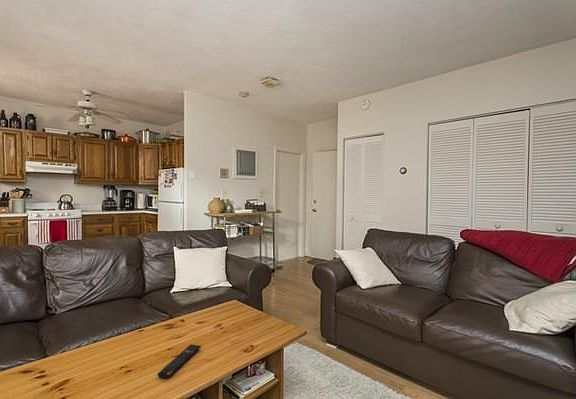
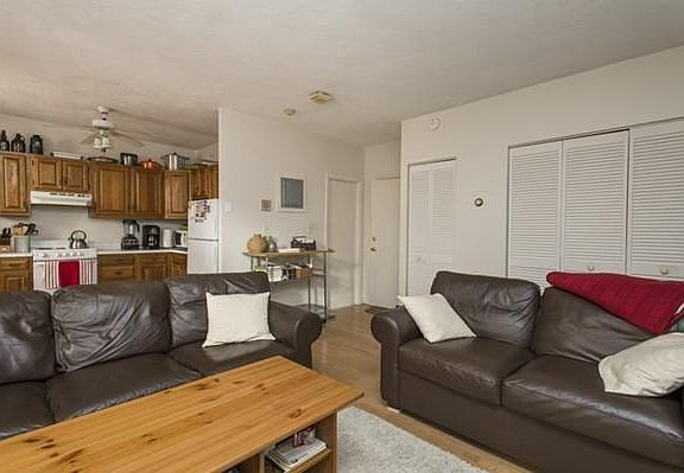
- remote control (180, 360)
